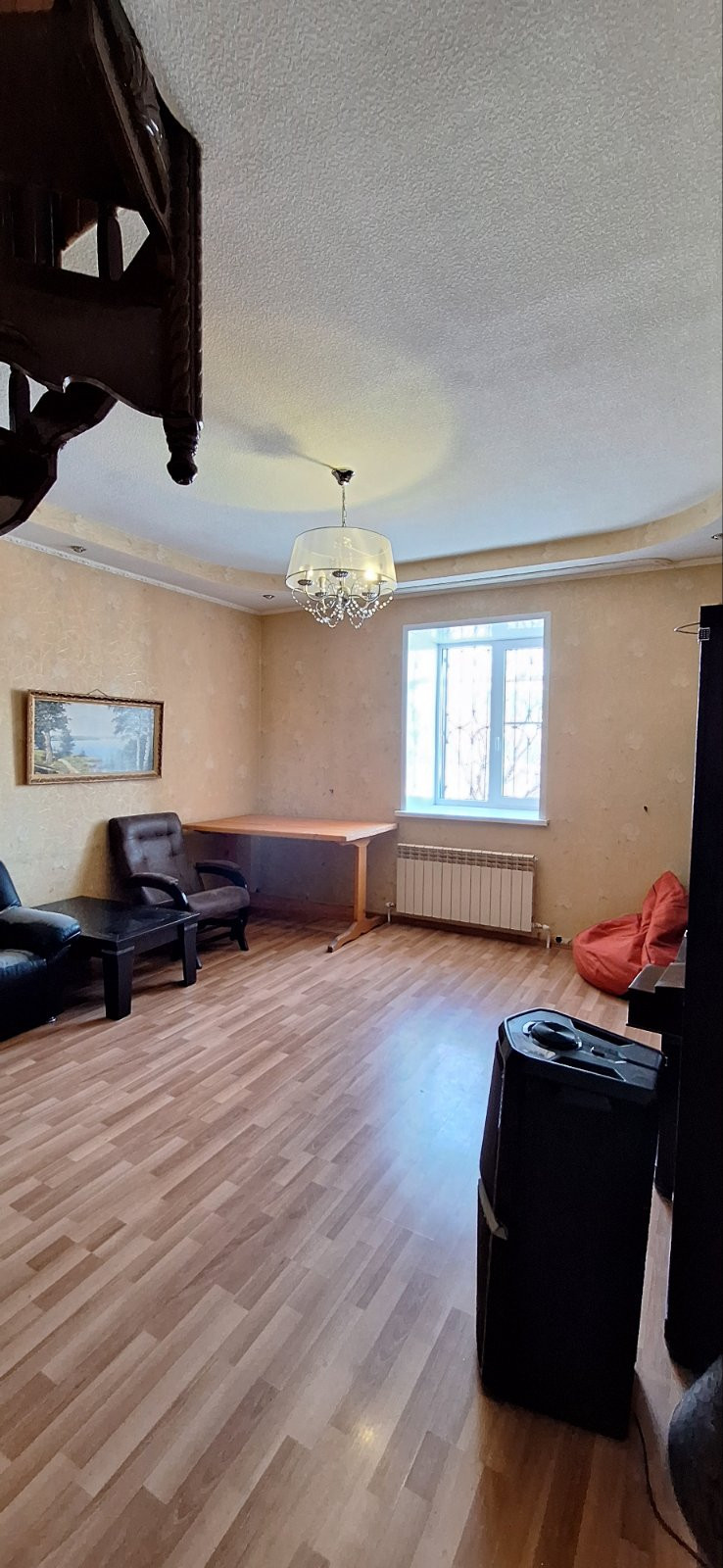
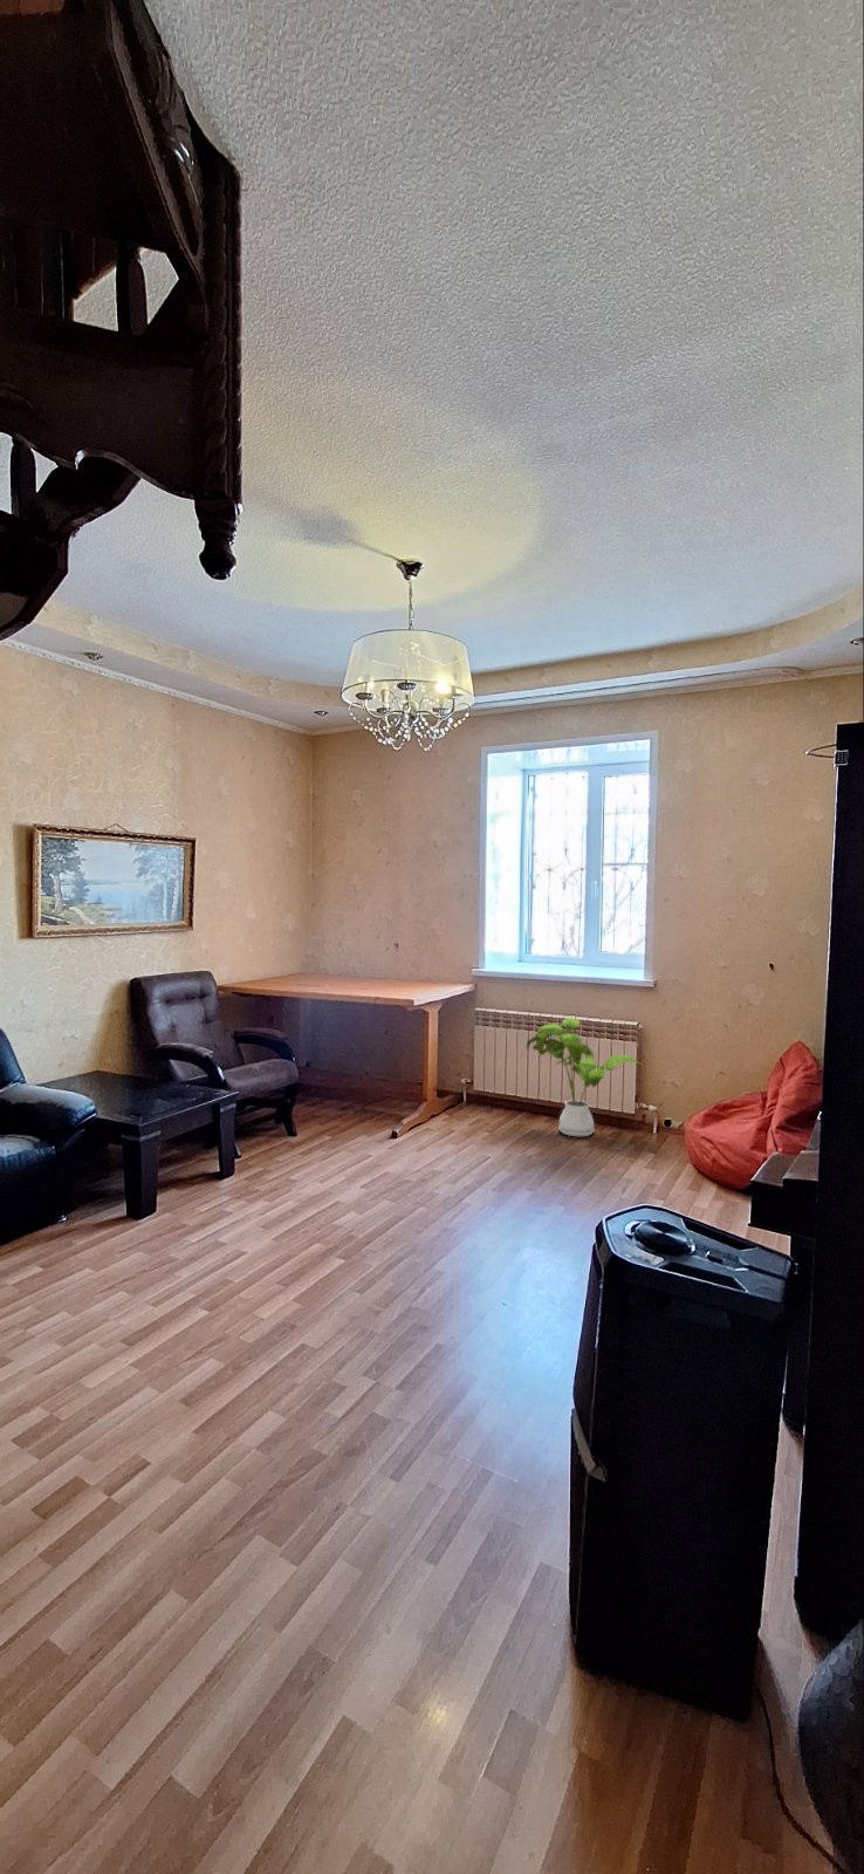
+ house plant (572, 1079)
